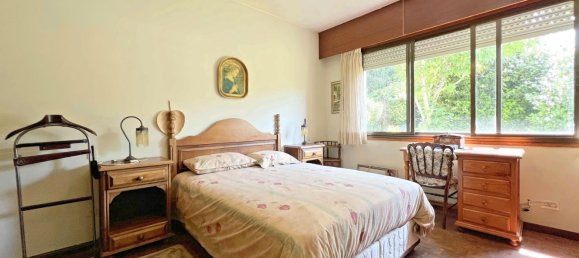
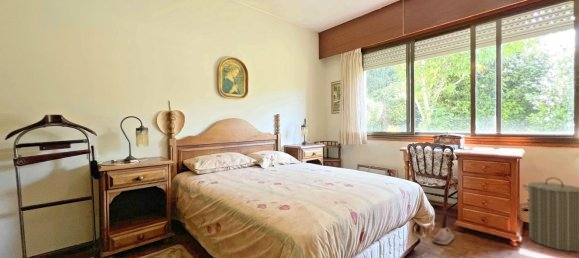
+ shoe (443, 234)
+ laundry hamper (554, 210)
